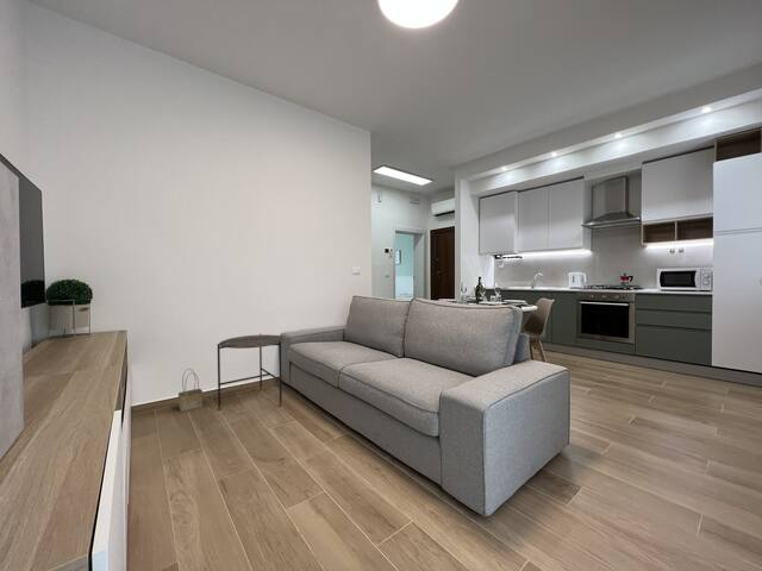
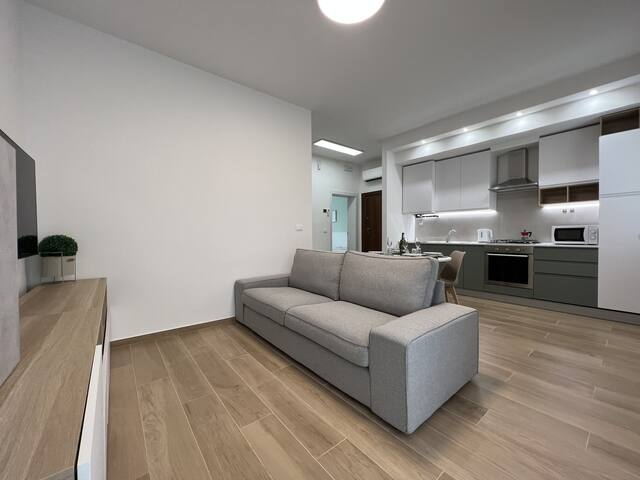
- side table (254, 376)
- basket (189, 390)
